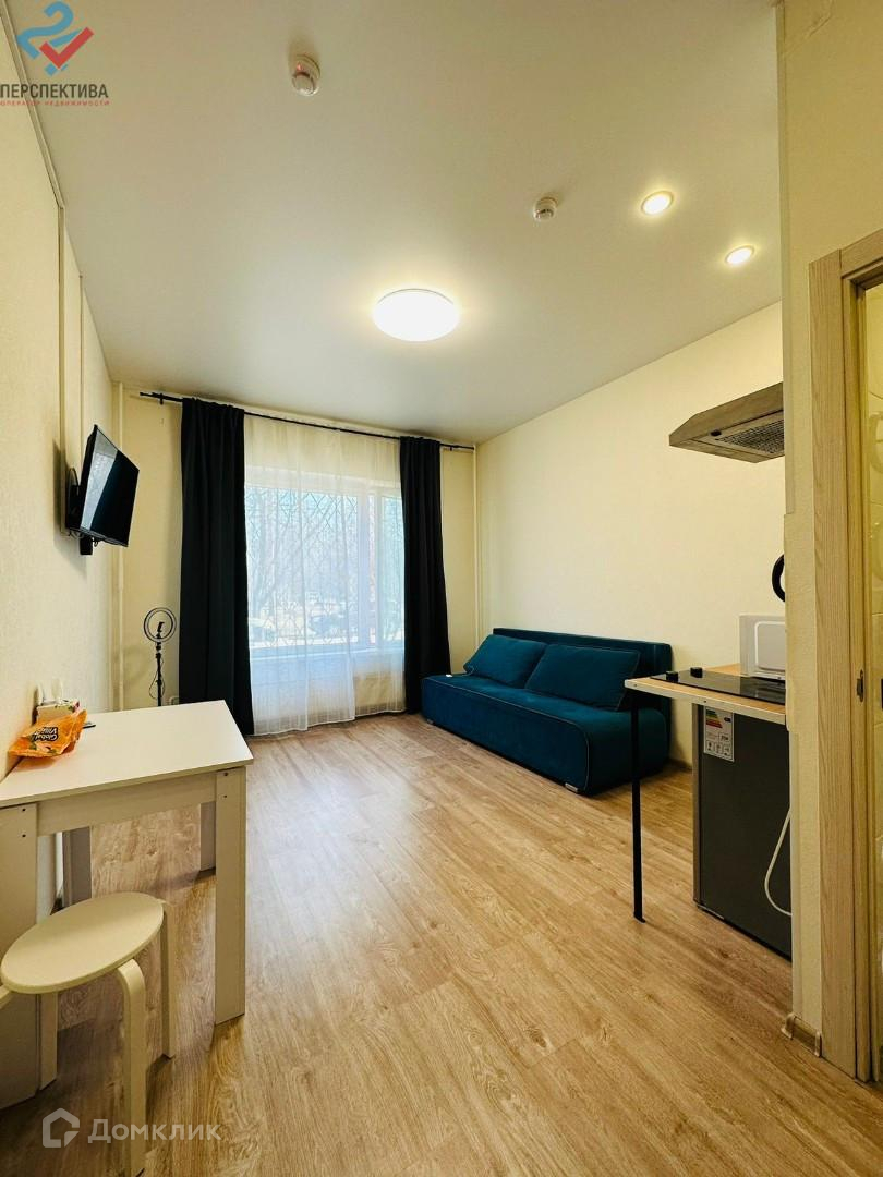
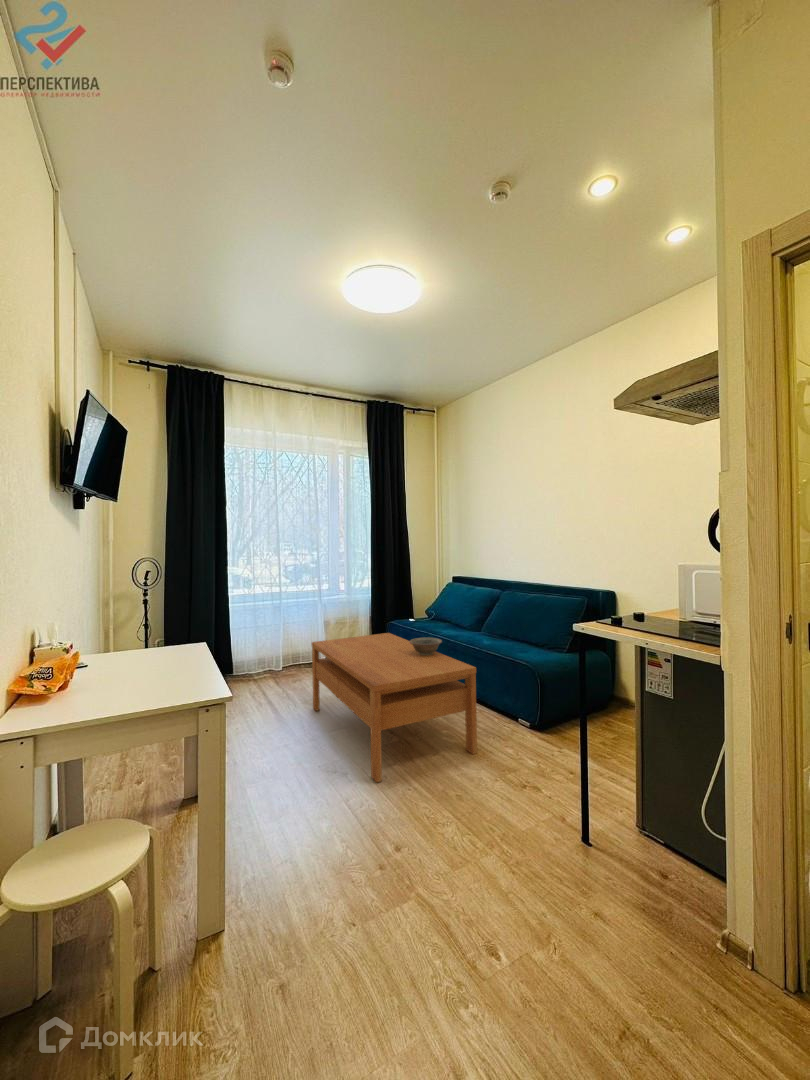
+ decorative bowl (425, 647)
+ coffee table (383, 690)
